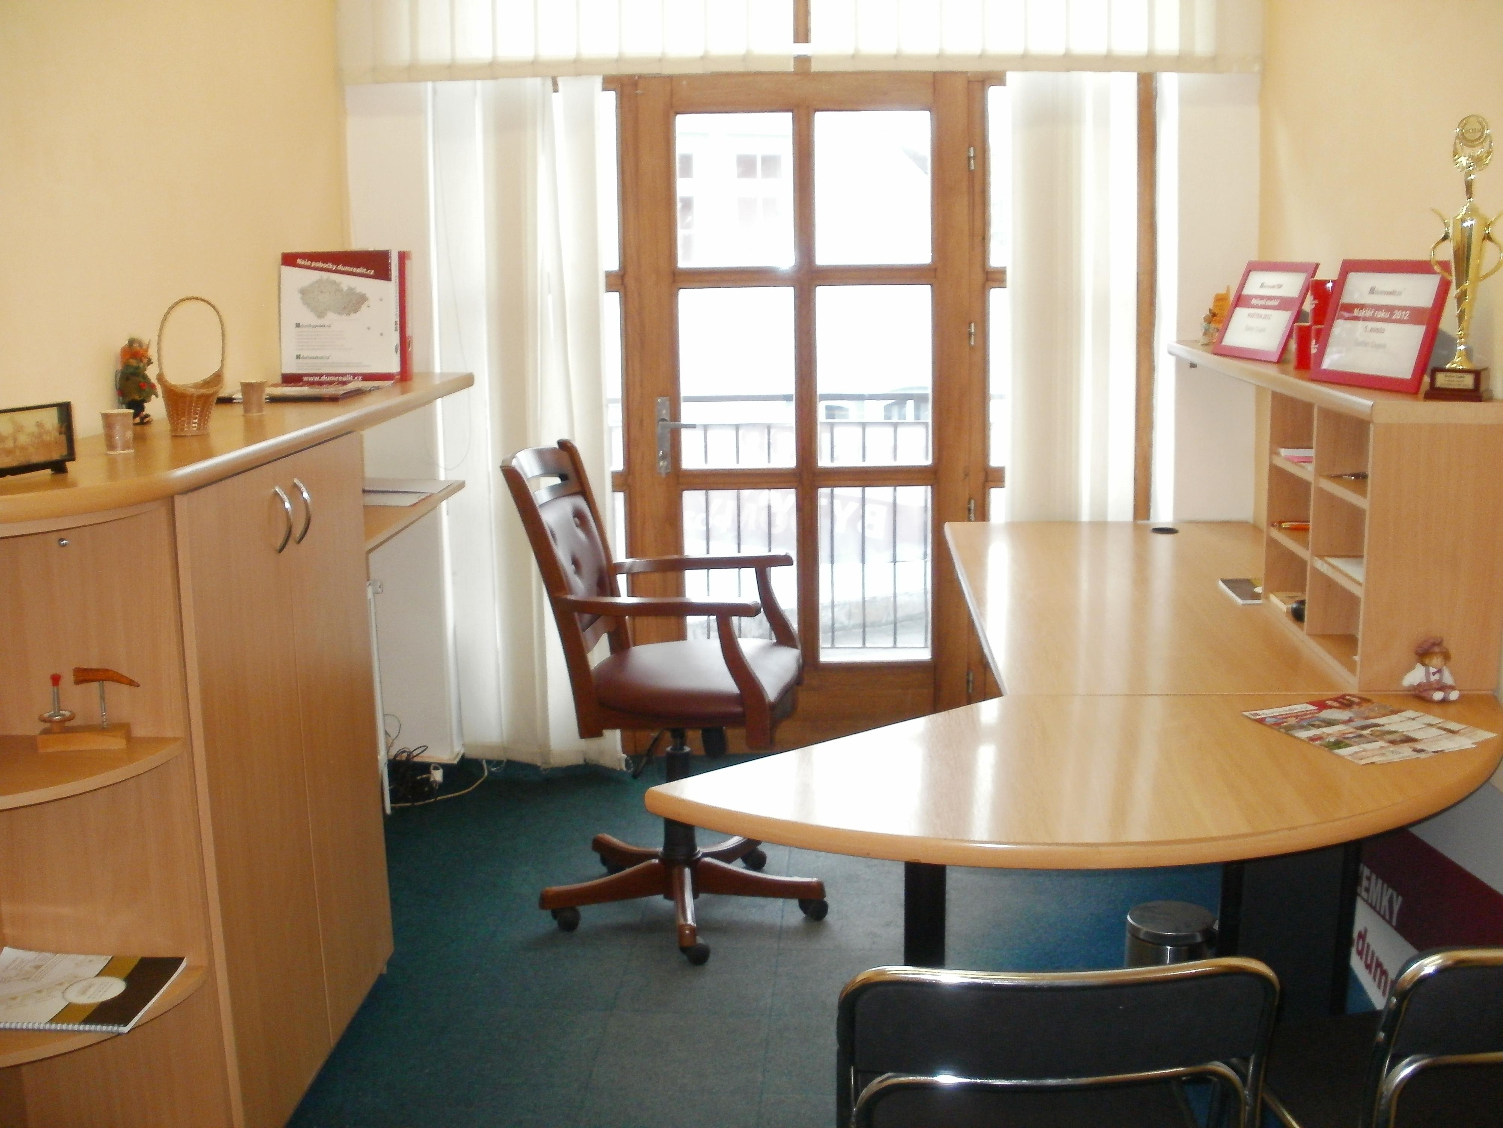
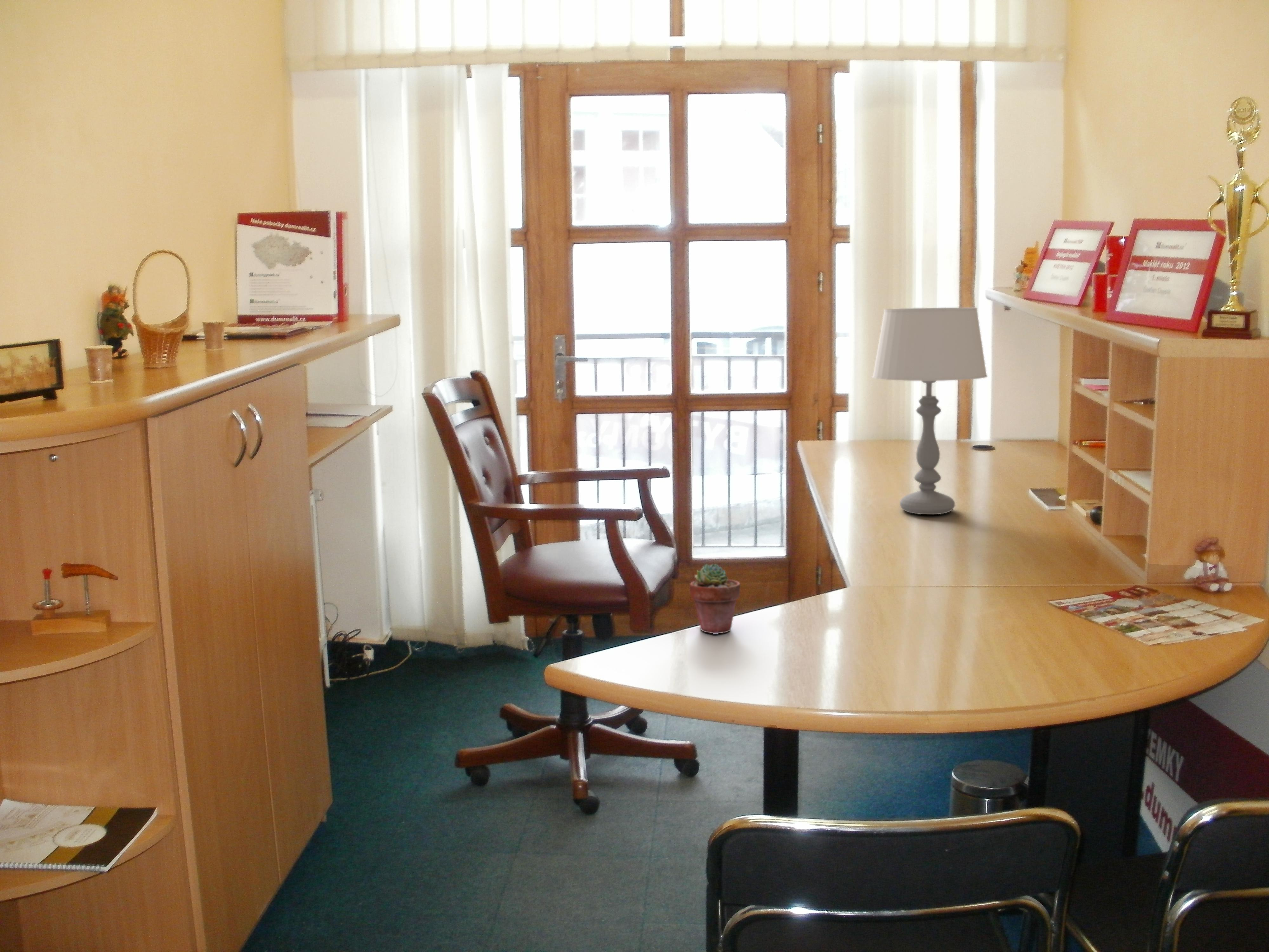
+ potted succulent (715, 596)
+ table lamp (929, 411)
